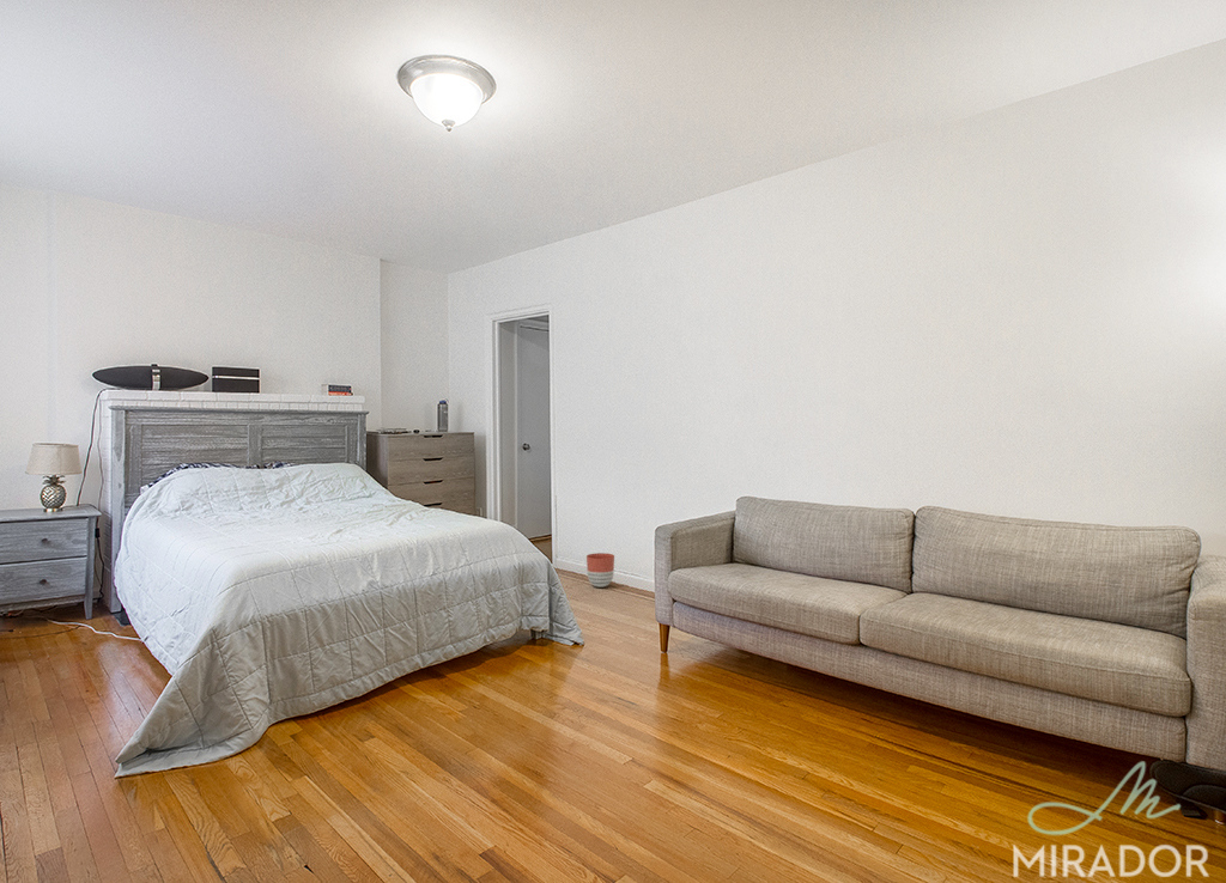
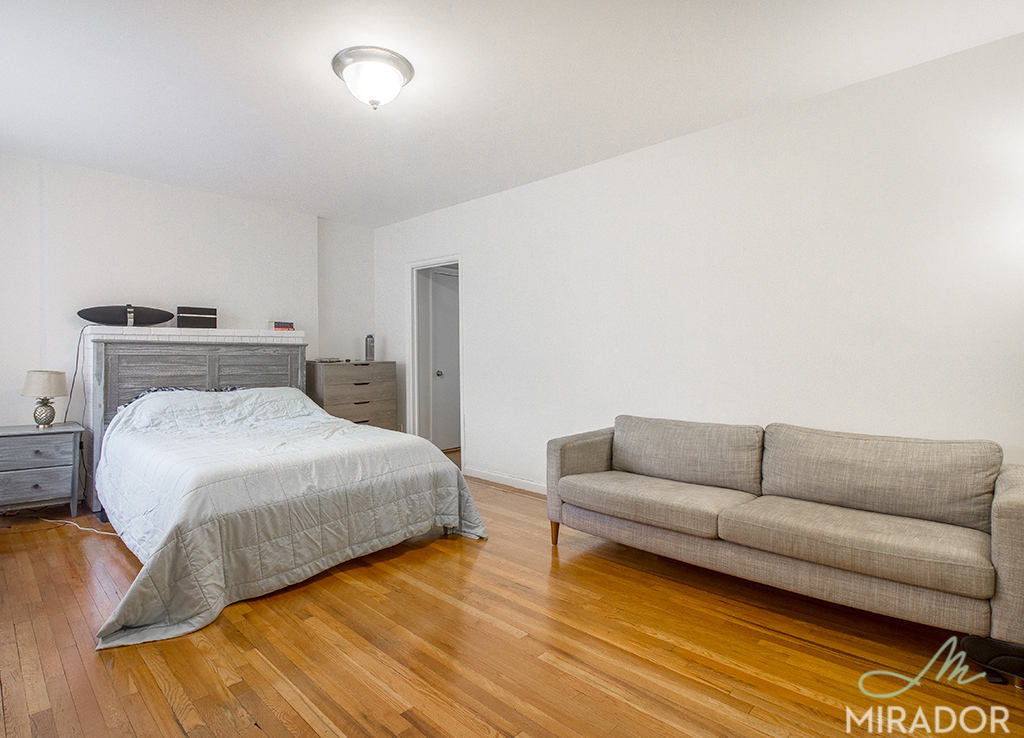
- planter (600, 571)
